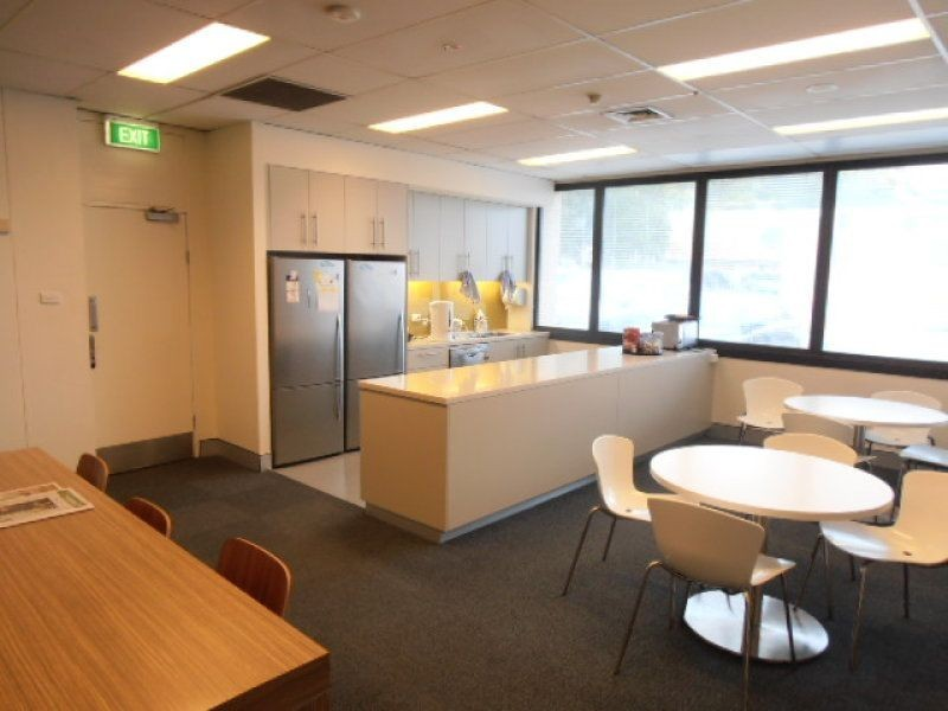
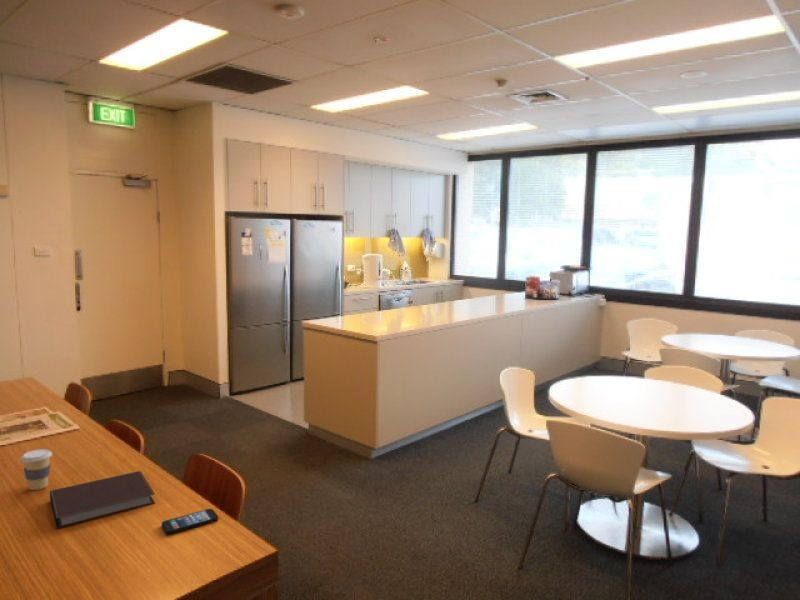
+ coffee cup (37, 470)
+ notebook (102, 496)
+ smartphone (190, 520)
